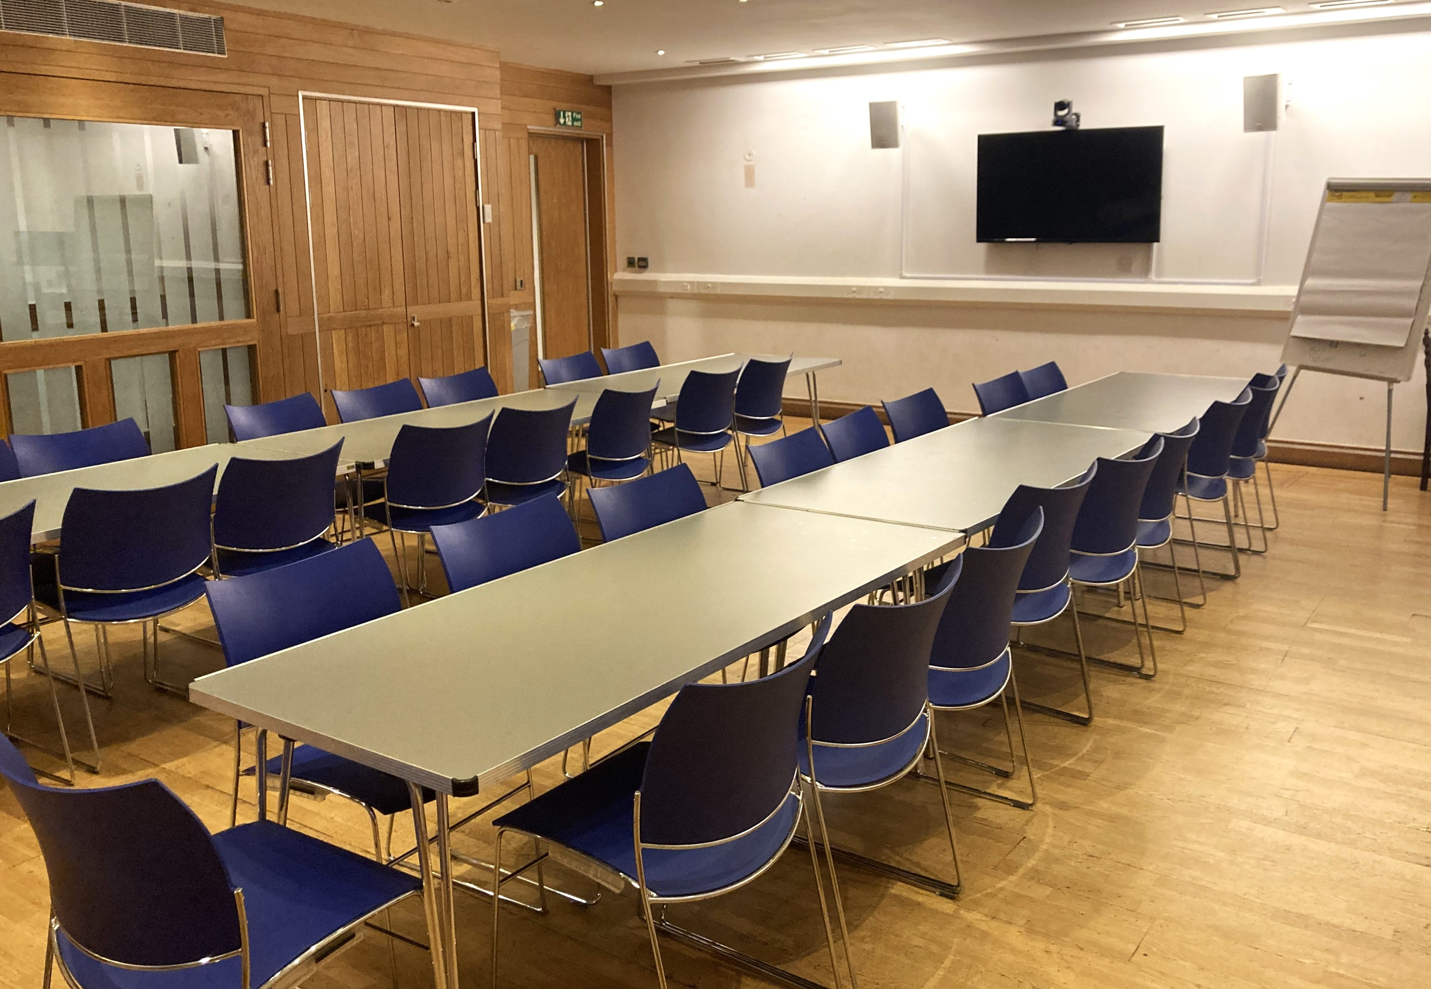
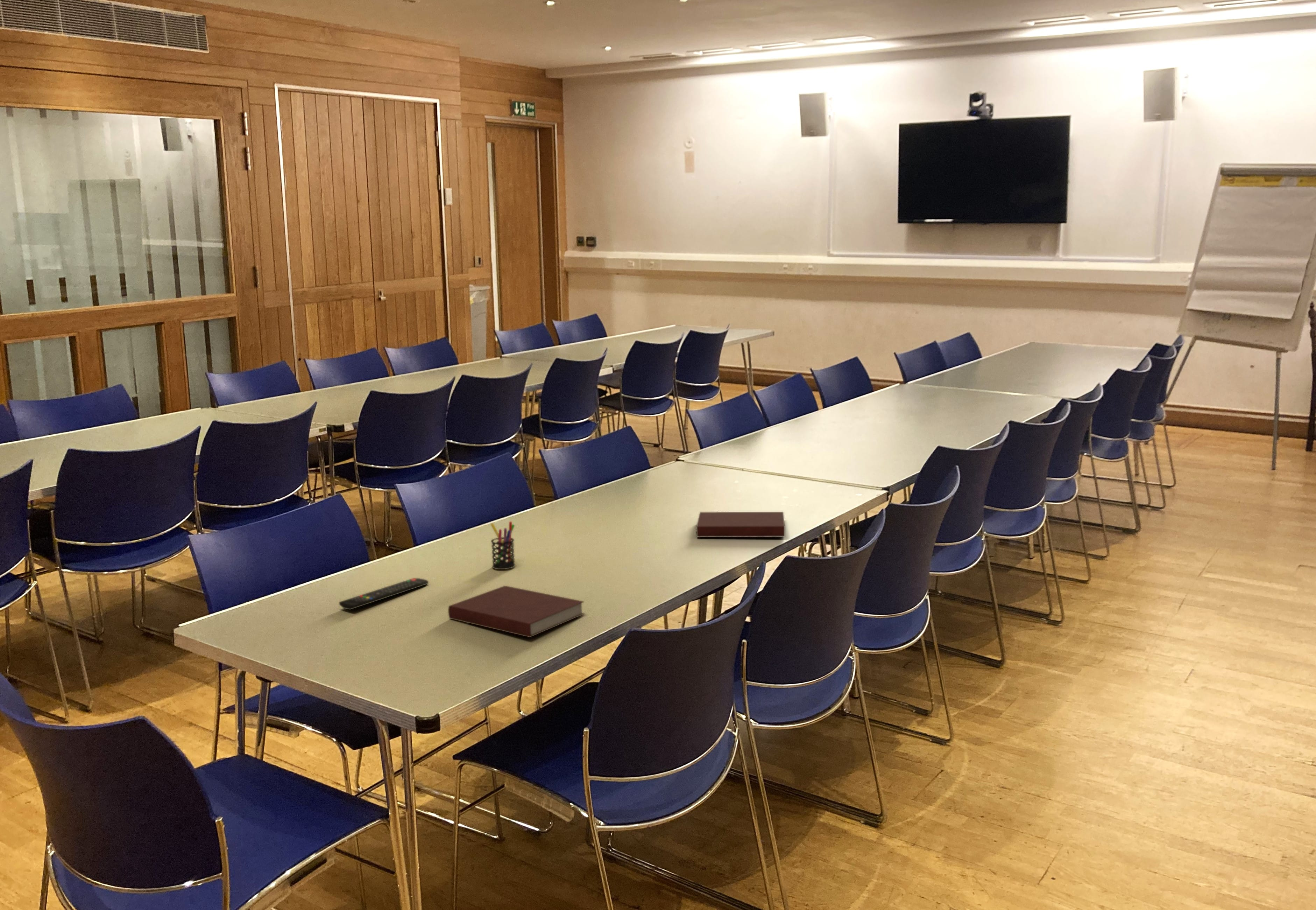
+ notebook (516, 610)
+ notebook (741, 524)
+ pen holder (505, 543)
+ remote control (386, 593)
